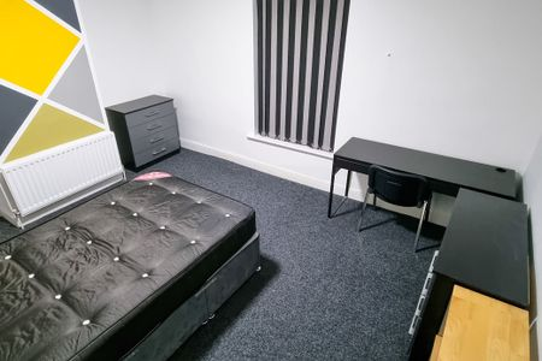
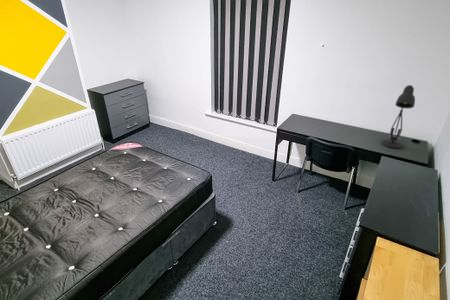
+ desk lamp (400, 116)
